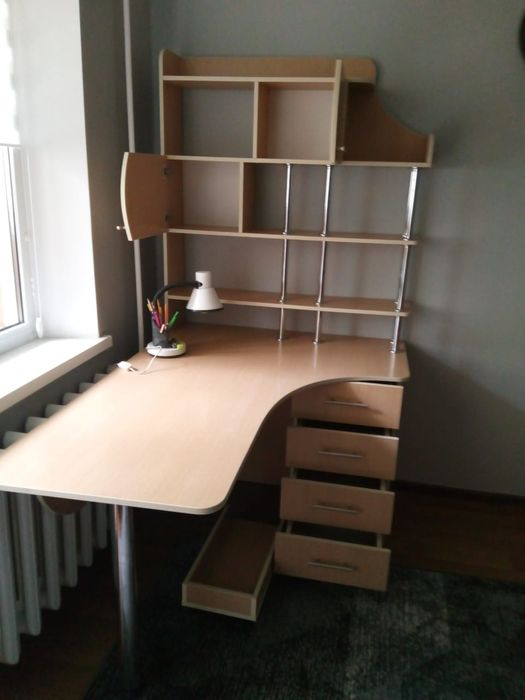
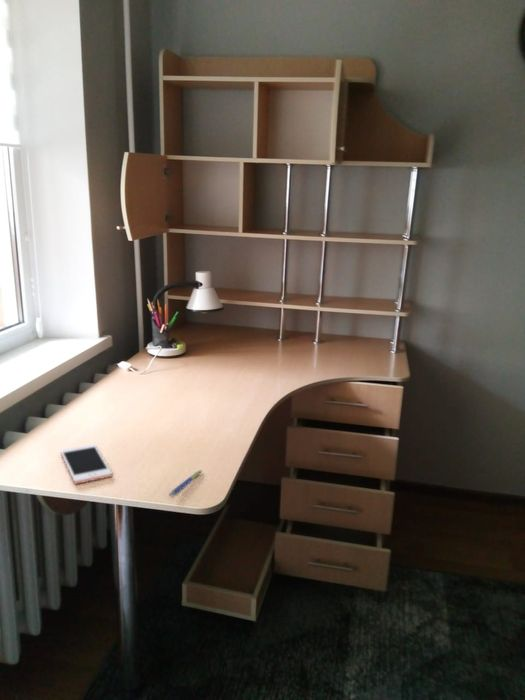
+ cell phone (85, 462)
+ pen (186, 481)
